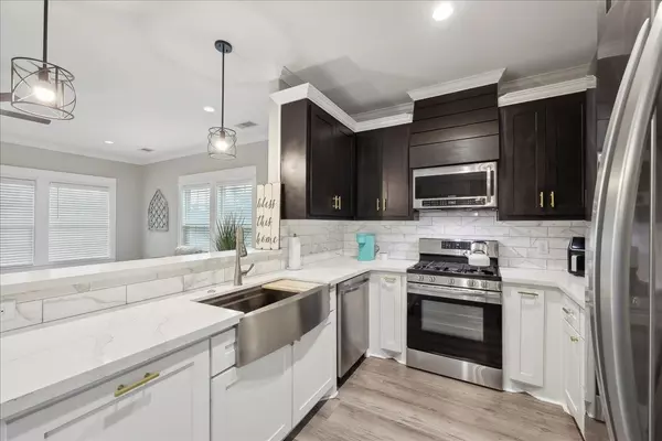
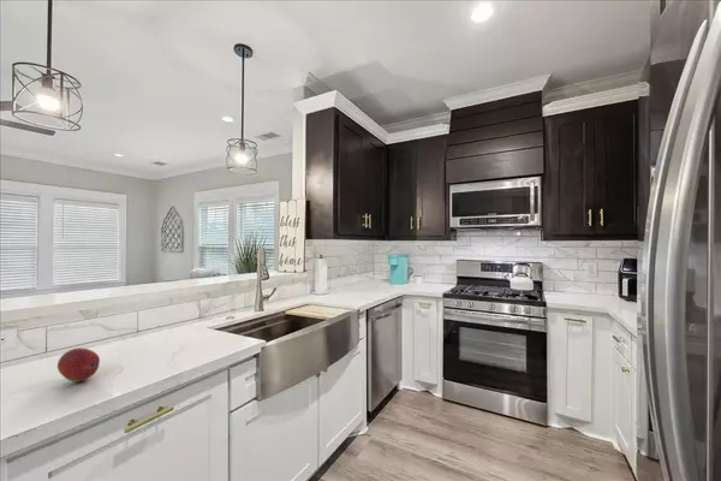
+ fruit (78, 363)
